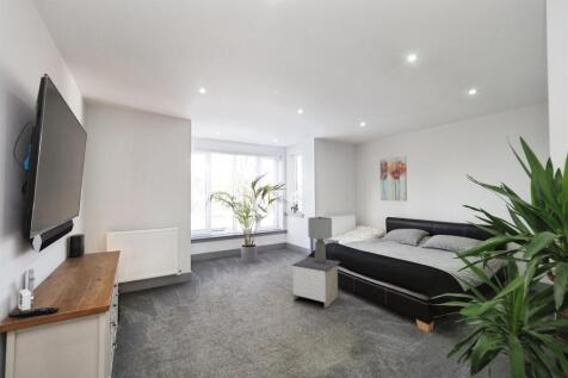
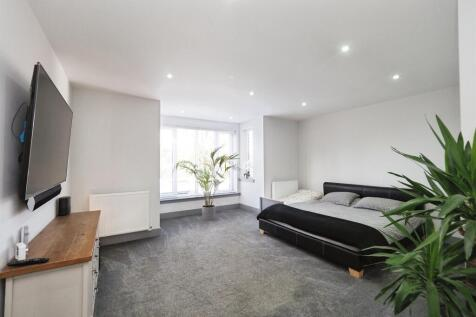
- lamp (320, 238)
- wall art (393, 179)
- nightstand (316, 280)
